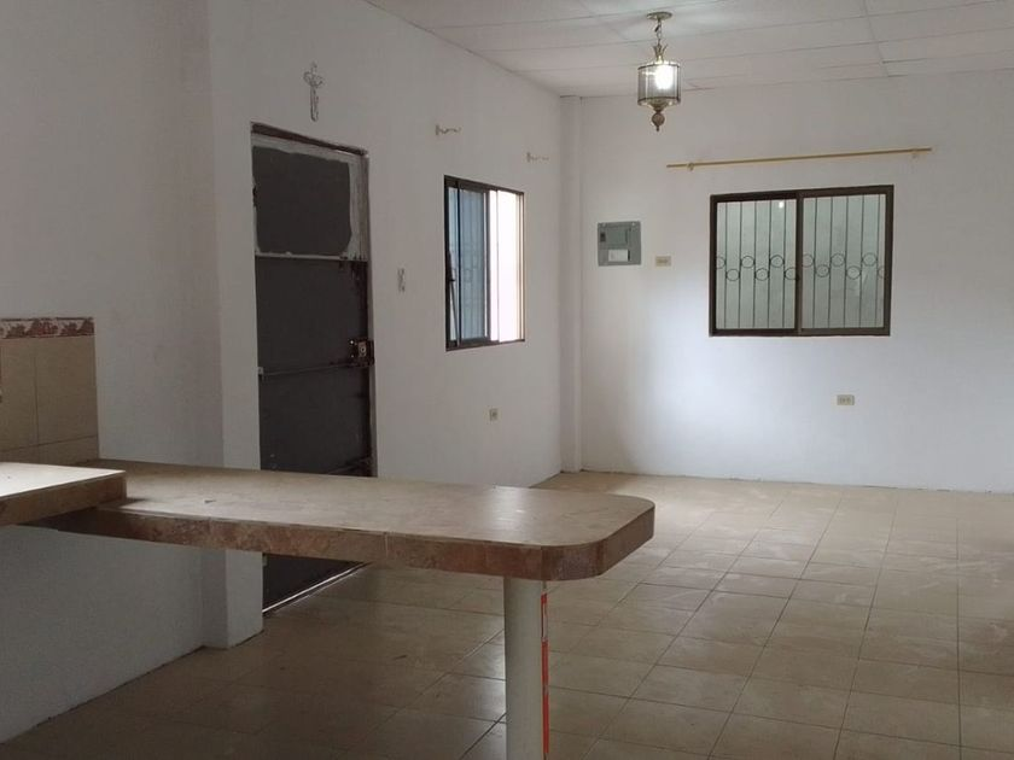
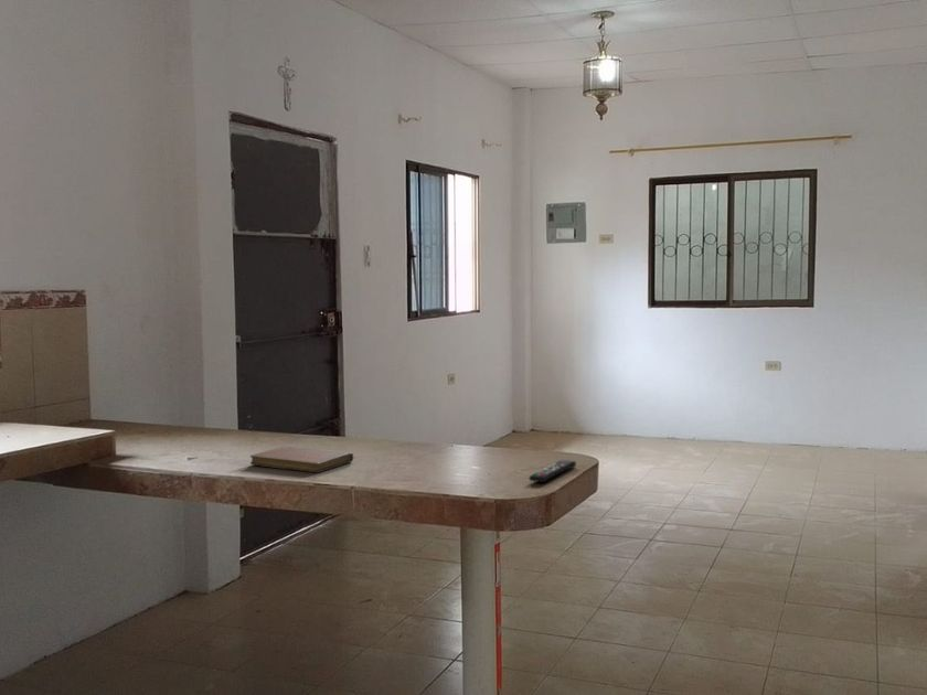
+ remote control (553, 470)
+ notebook (301, 458)
